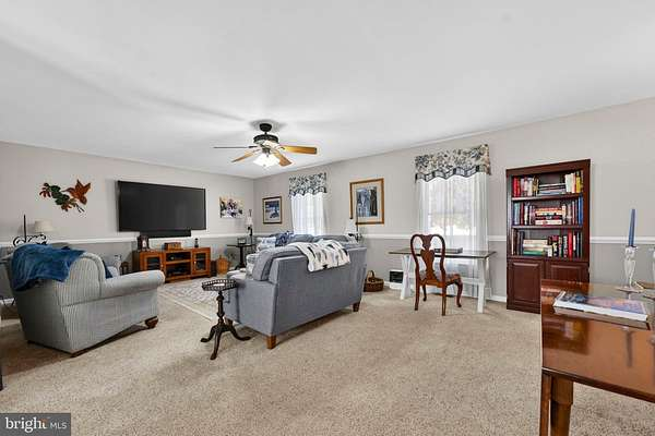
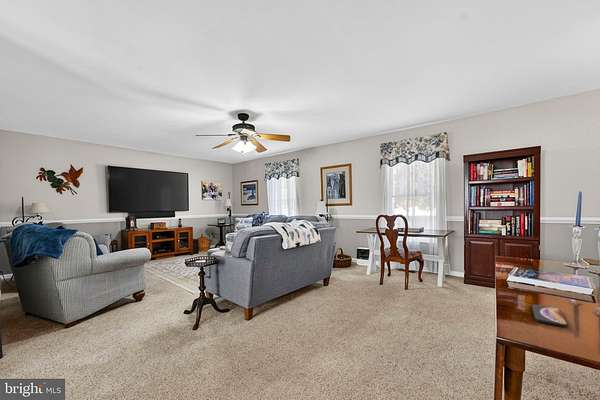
+ smartphone (548, 314)
